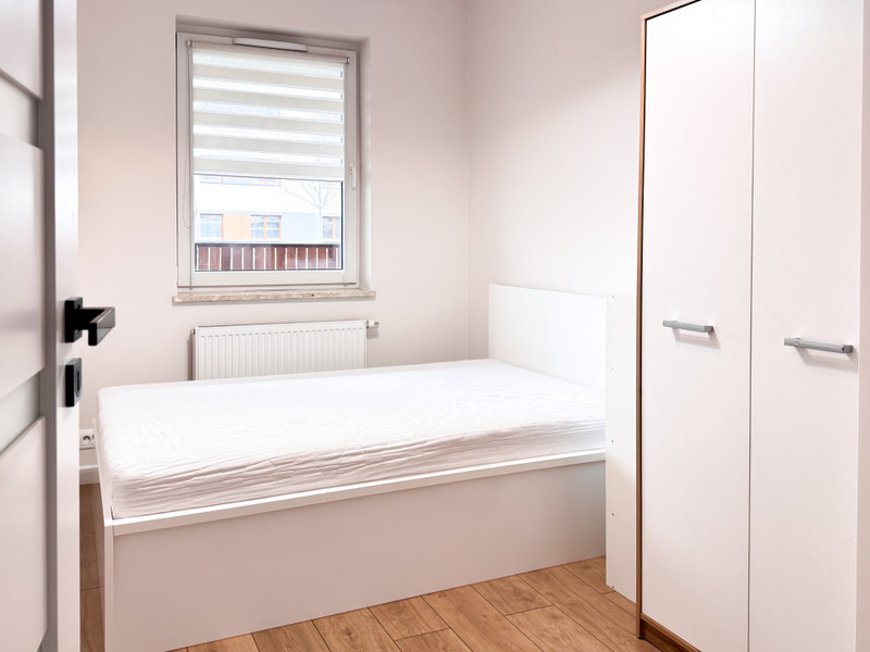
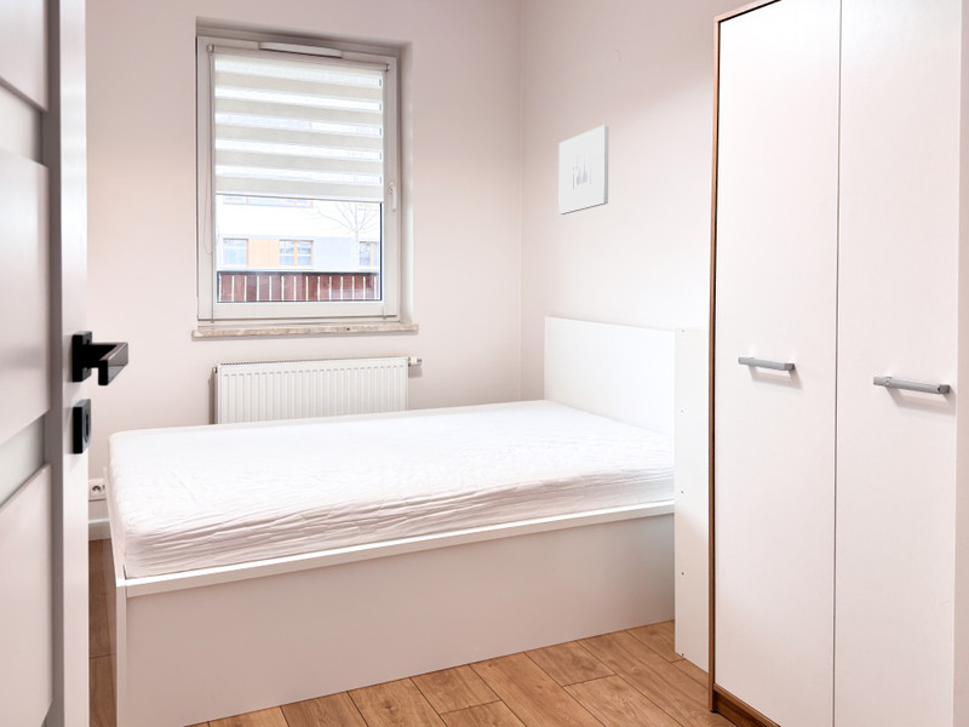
+ wall art (583, 171)
